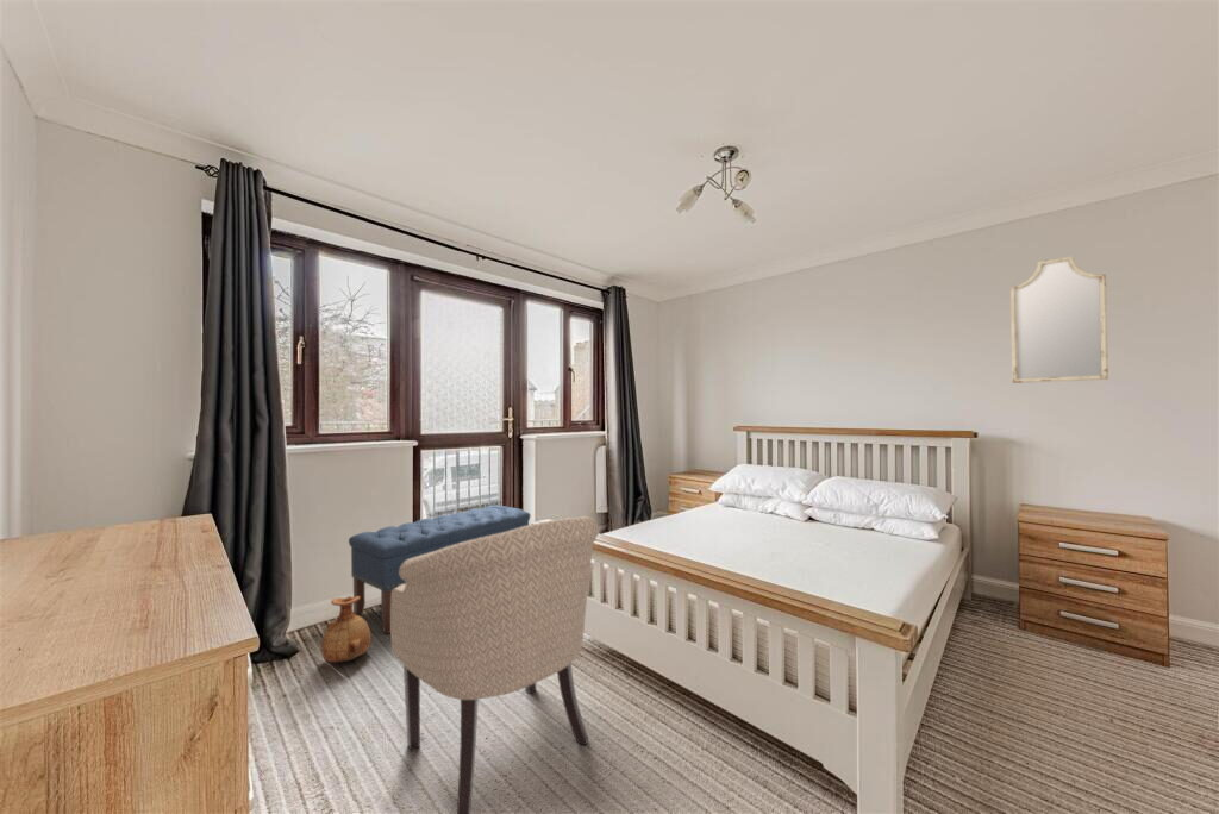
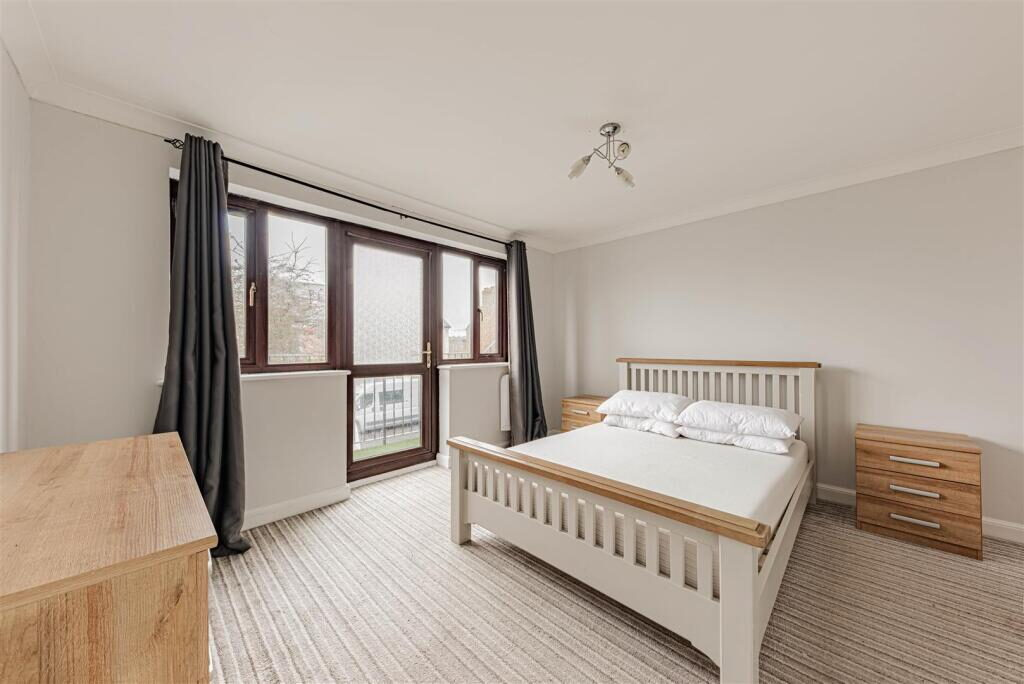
- home mirror (1056, 319)
- vase (346, 628)
- chair (506, 630)
- bench (446, 546)
